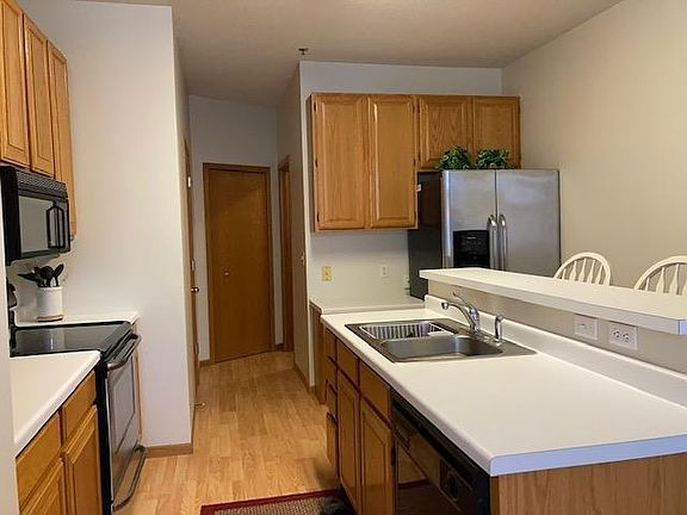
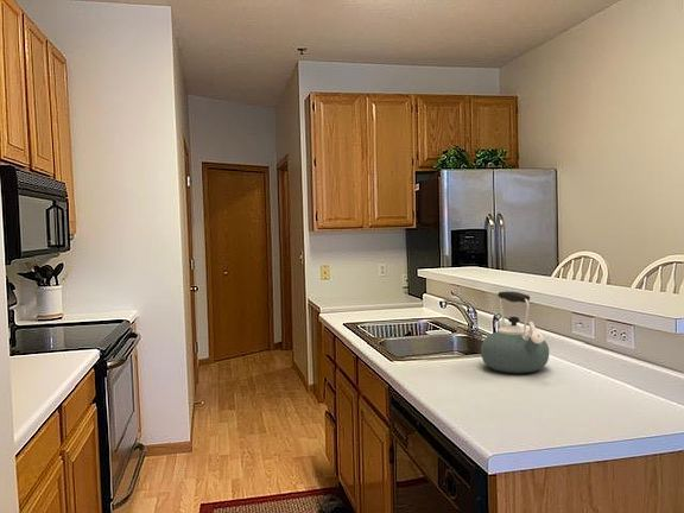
+ kettle (517, 330)
